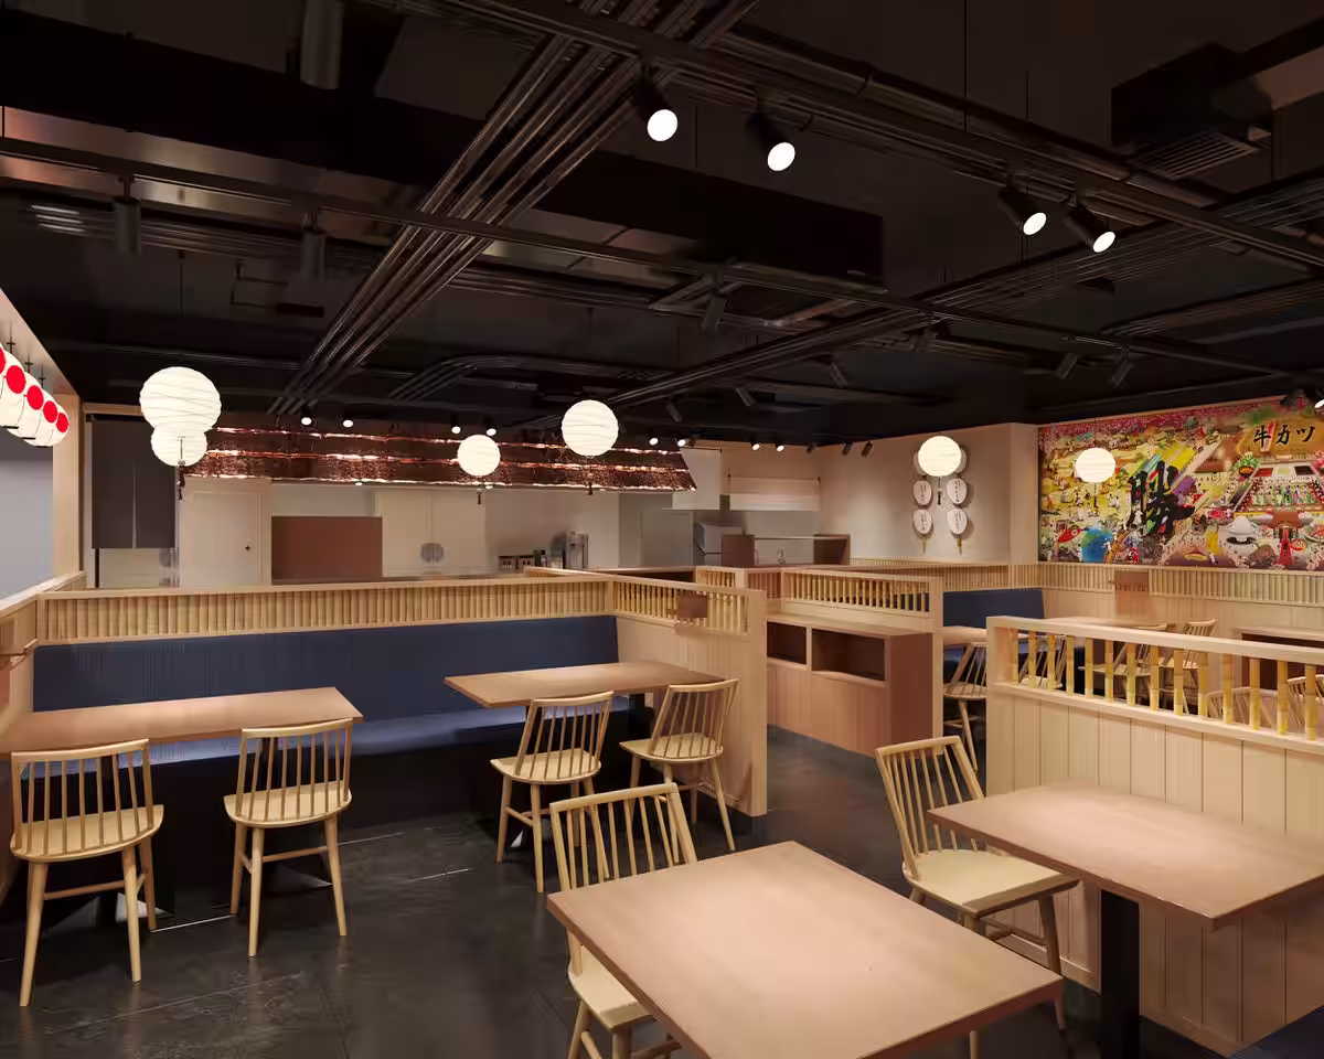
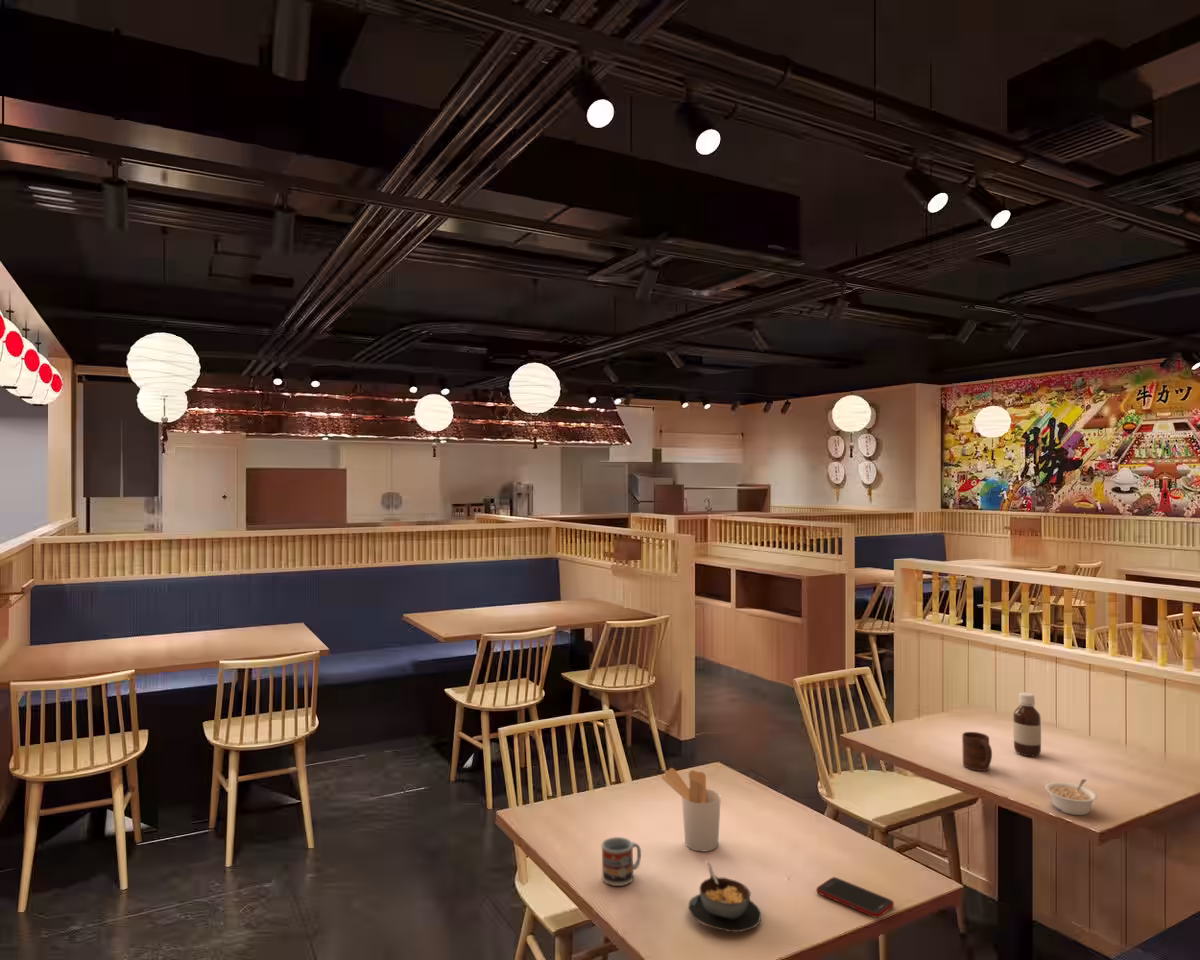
+ soup bowl (724, 897)
+ cup (622, 859)
+ legume (1070, 797)
+ cell phone (854, 896)
+ utensil holder (691, 806)
+ bottle (1027, 723)
+ cup (979, 752)
